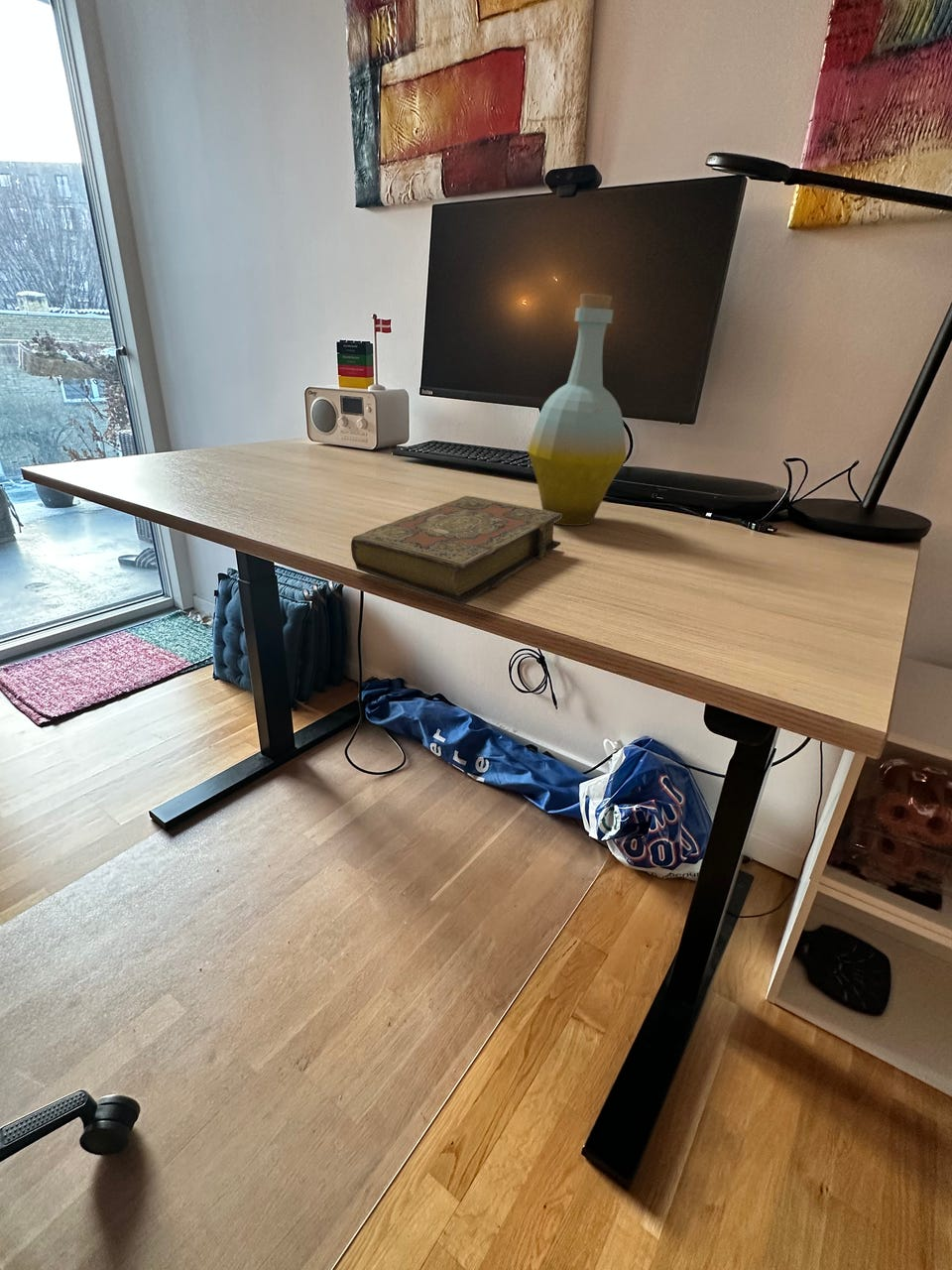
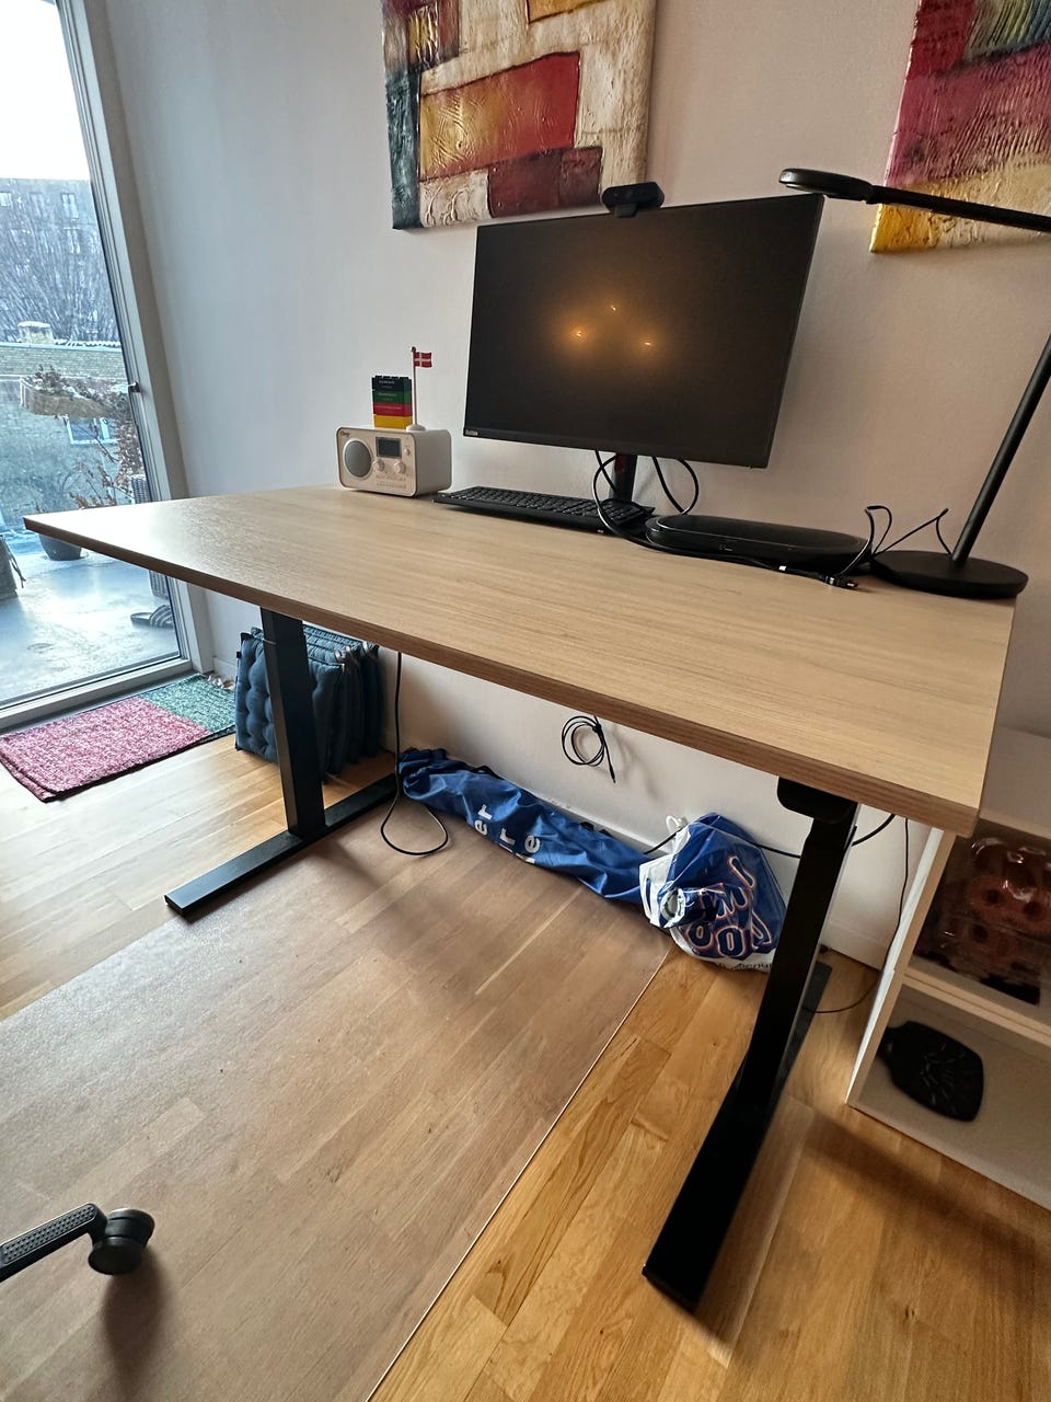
- bottle (580, 416)
- book (464, 540)
